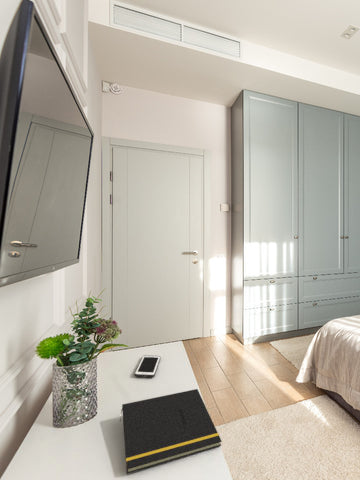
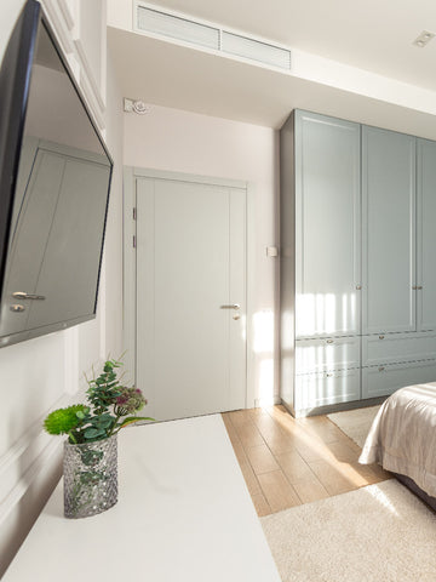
- cell phone (148, 365)
- notepad (168, 423)
